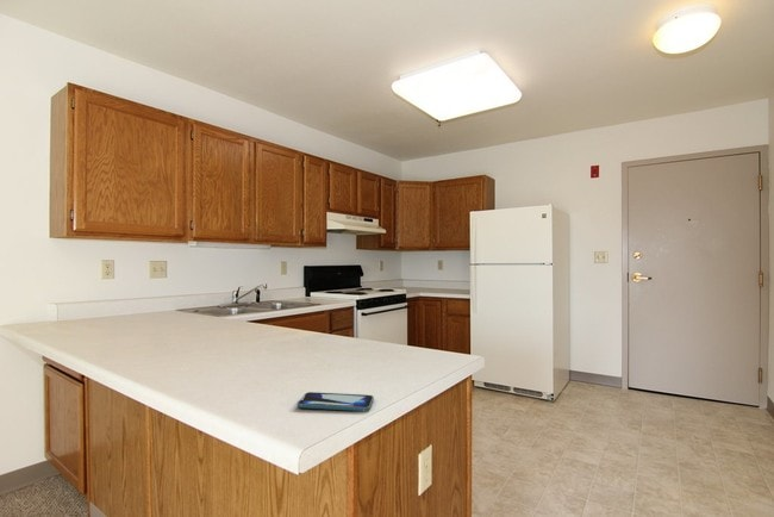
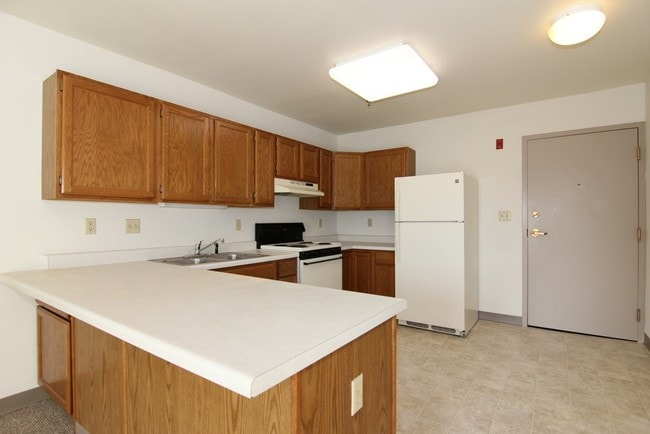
- smartphone (336, 400)
